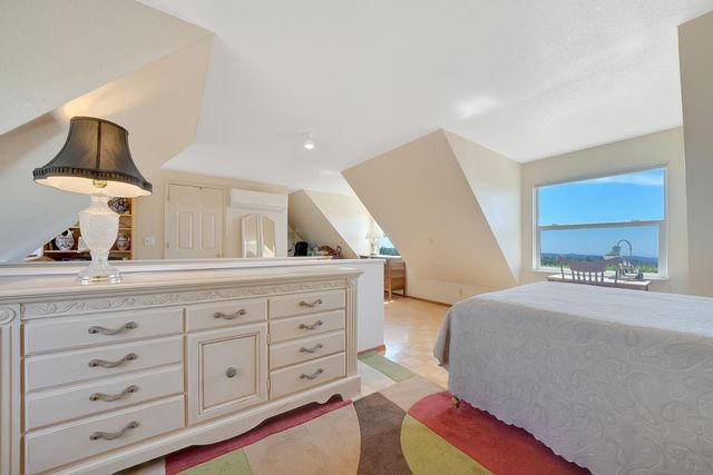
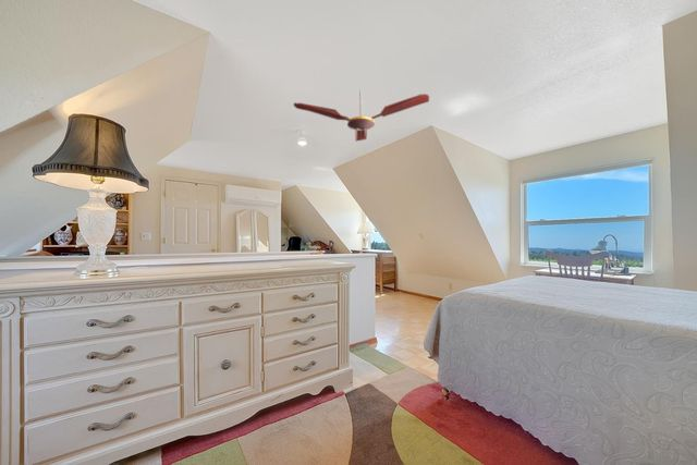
+ ceiling fan (359, 117)
